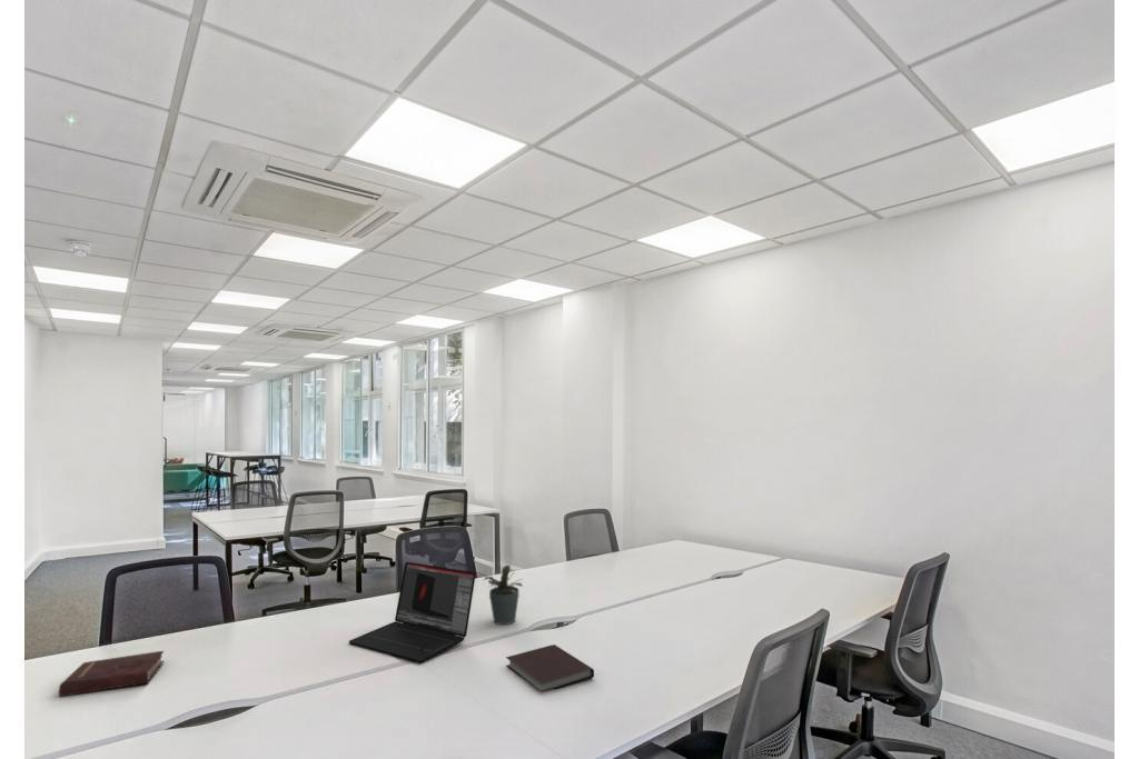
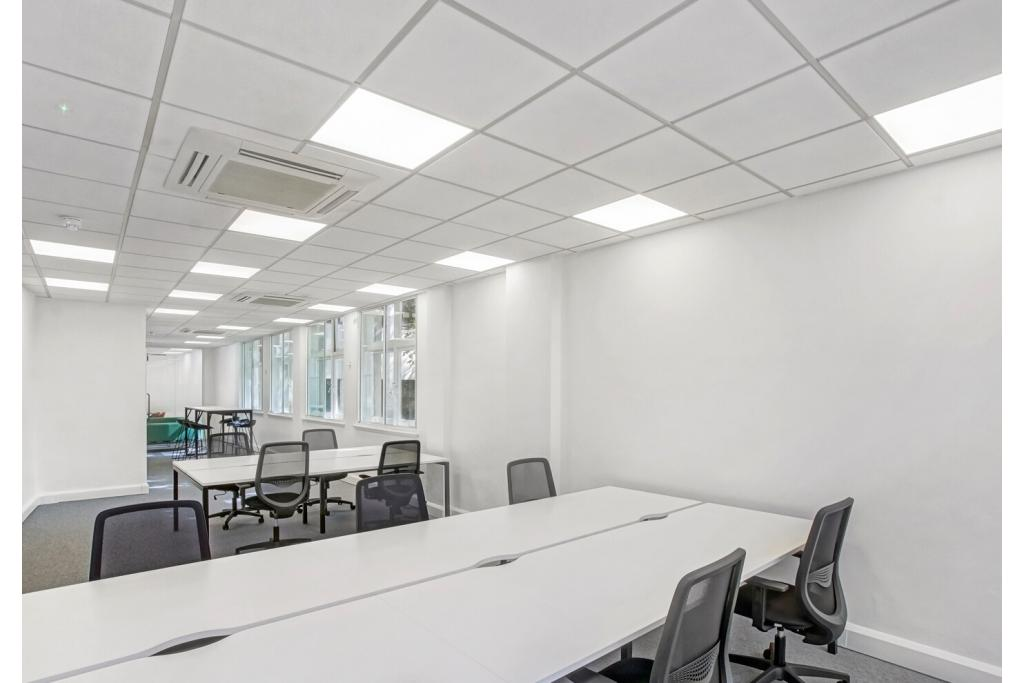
- hardback book (115, 672)
- potted plant (502, 592)
- notebook (548, 667)
- laptop (413, 608)
